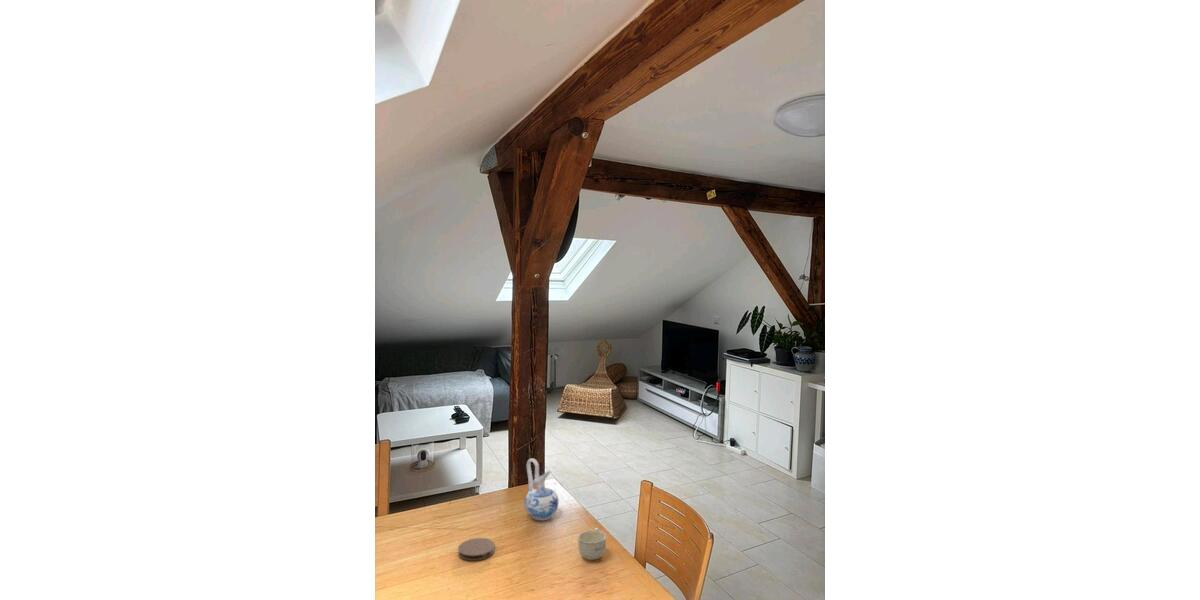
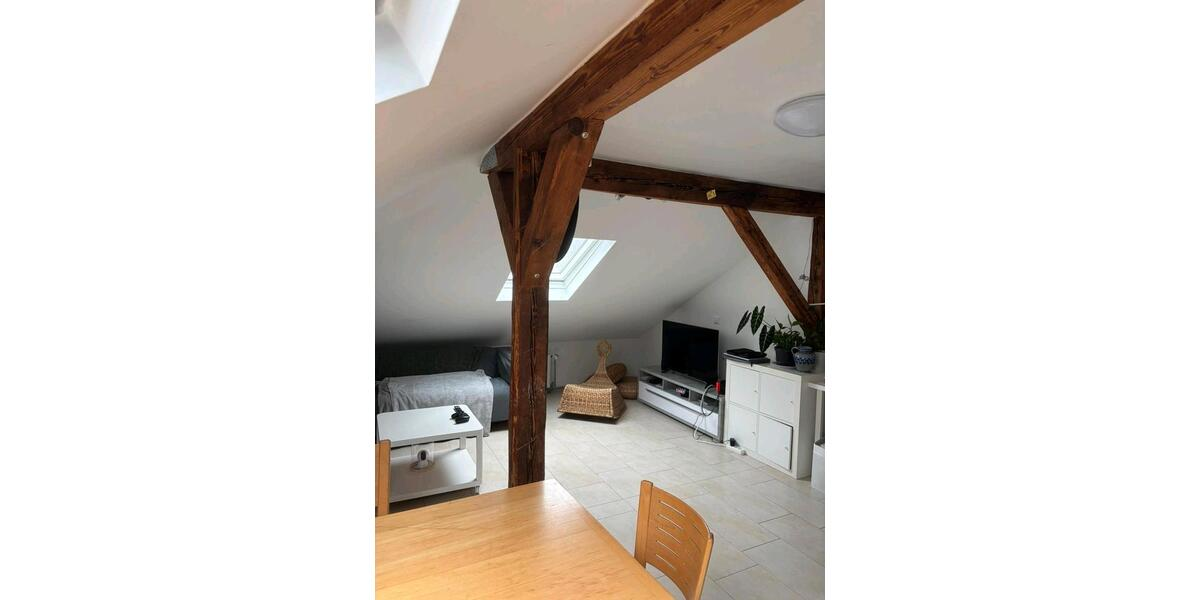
- ceramic pitcher (541, 488)
- cup (593, 543)
- coaster (476, 548)
